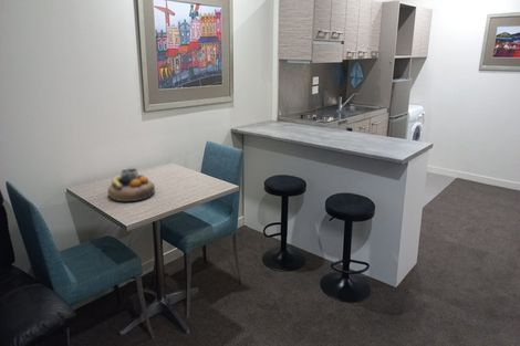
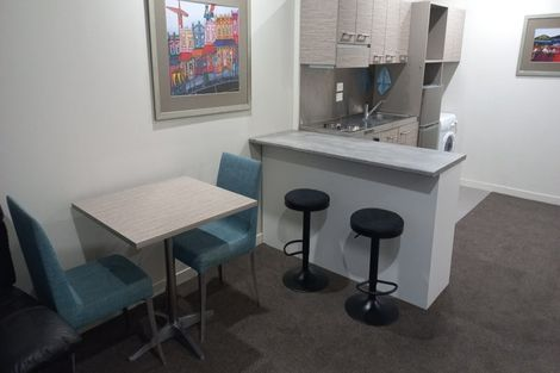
- decorative bowl (131, 181)
